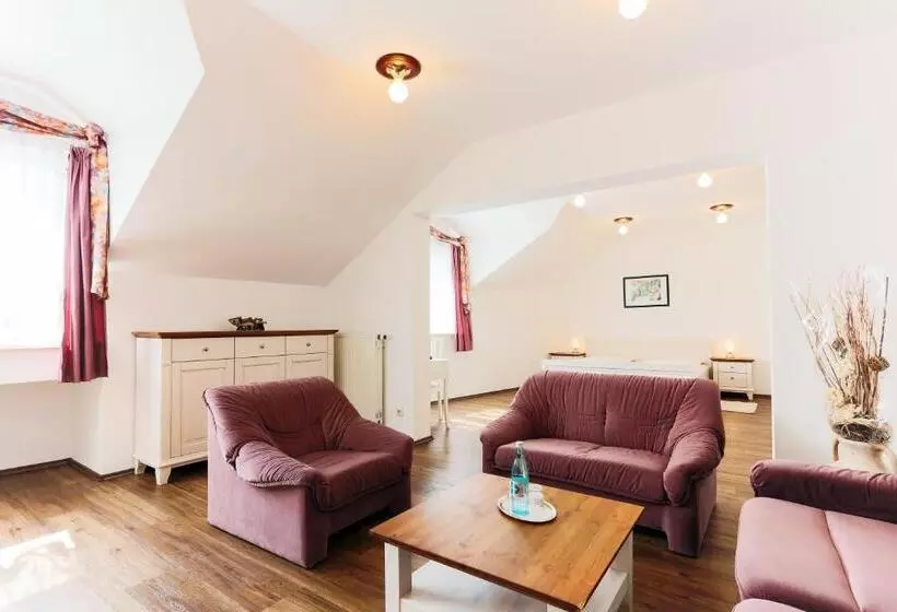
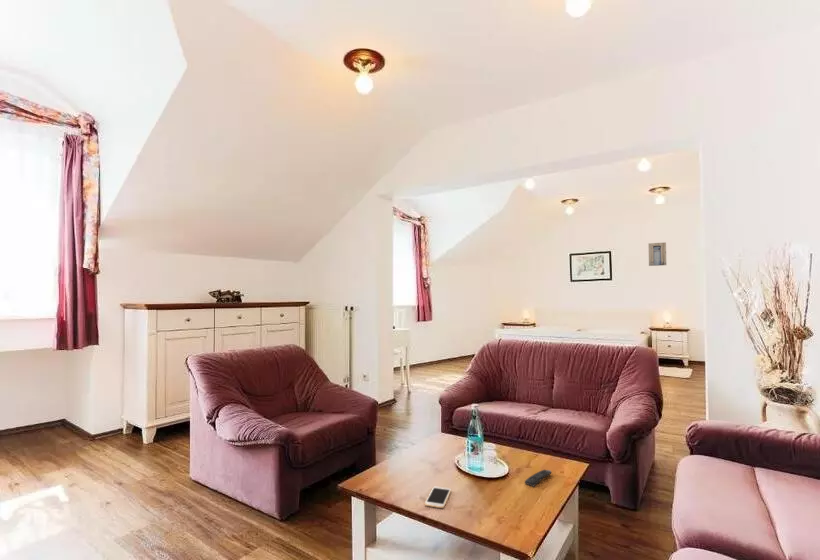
+ wall art (657, 254)
+ smartphone (438, 496)
+ remote control (539, 476)
